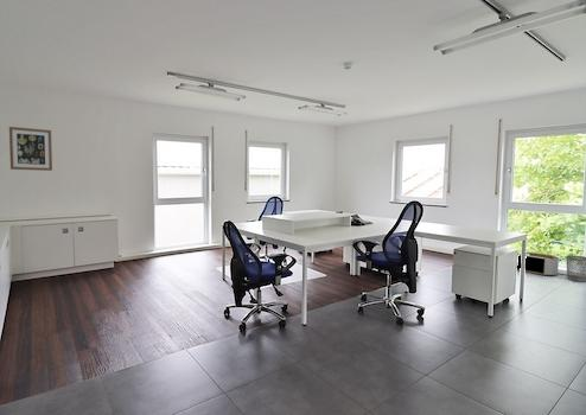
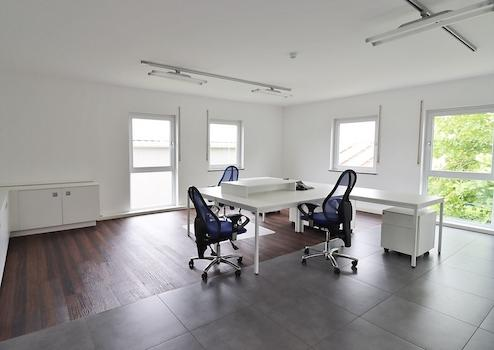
- wastebasket (577, 268)
- storage bin (533, 262)
- wall art (31, 148)
